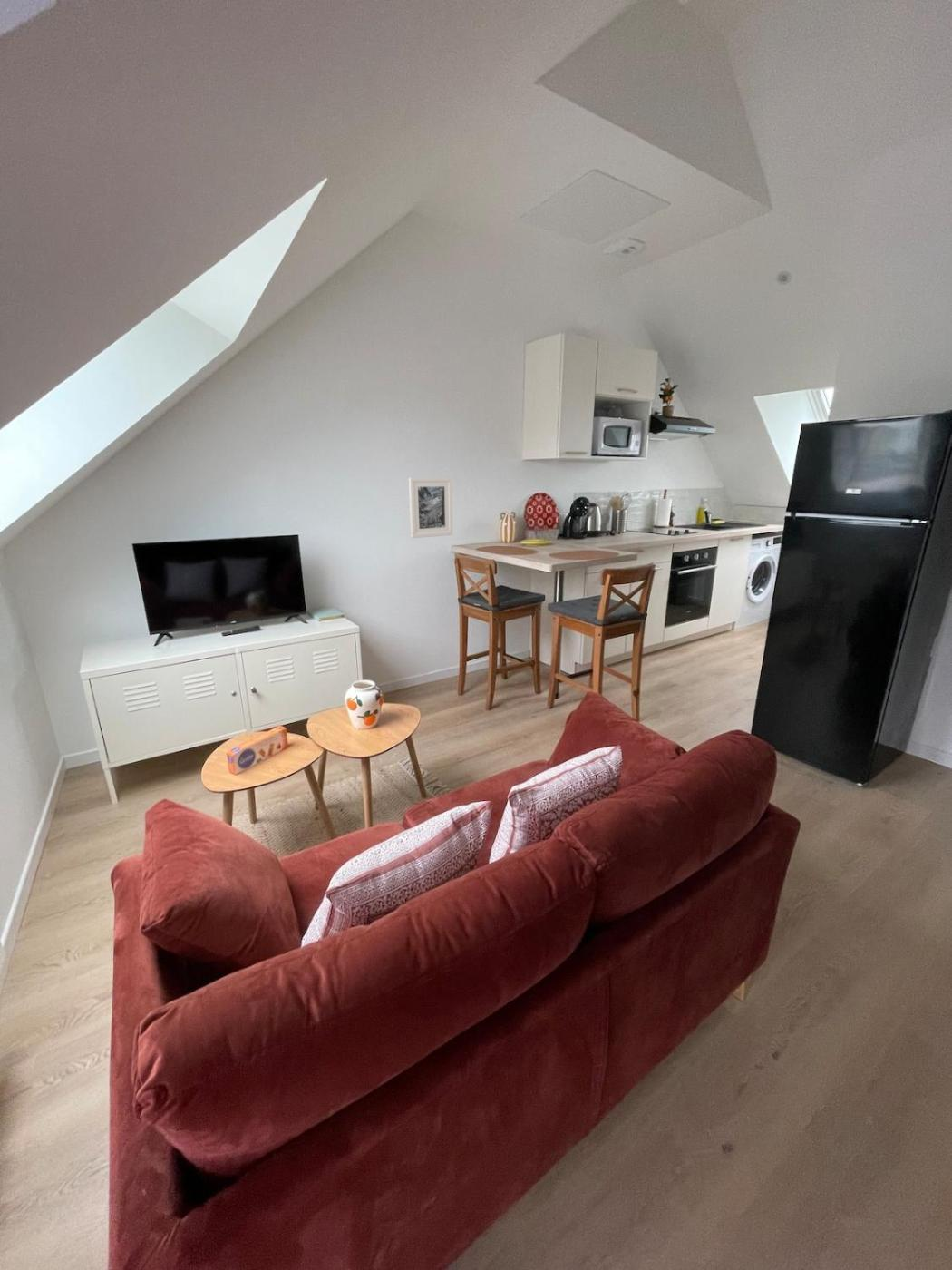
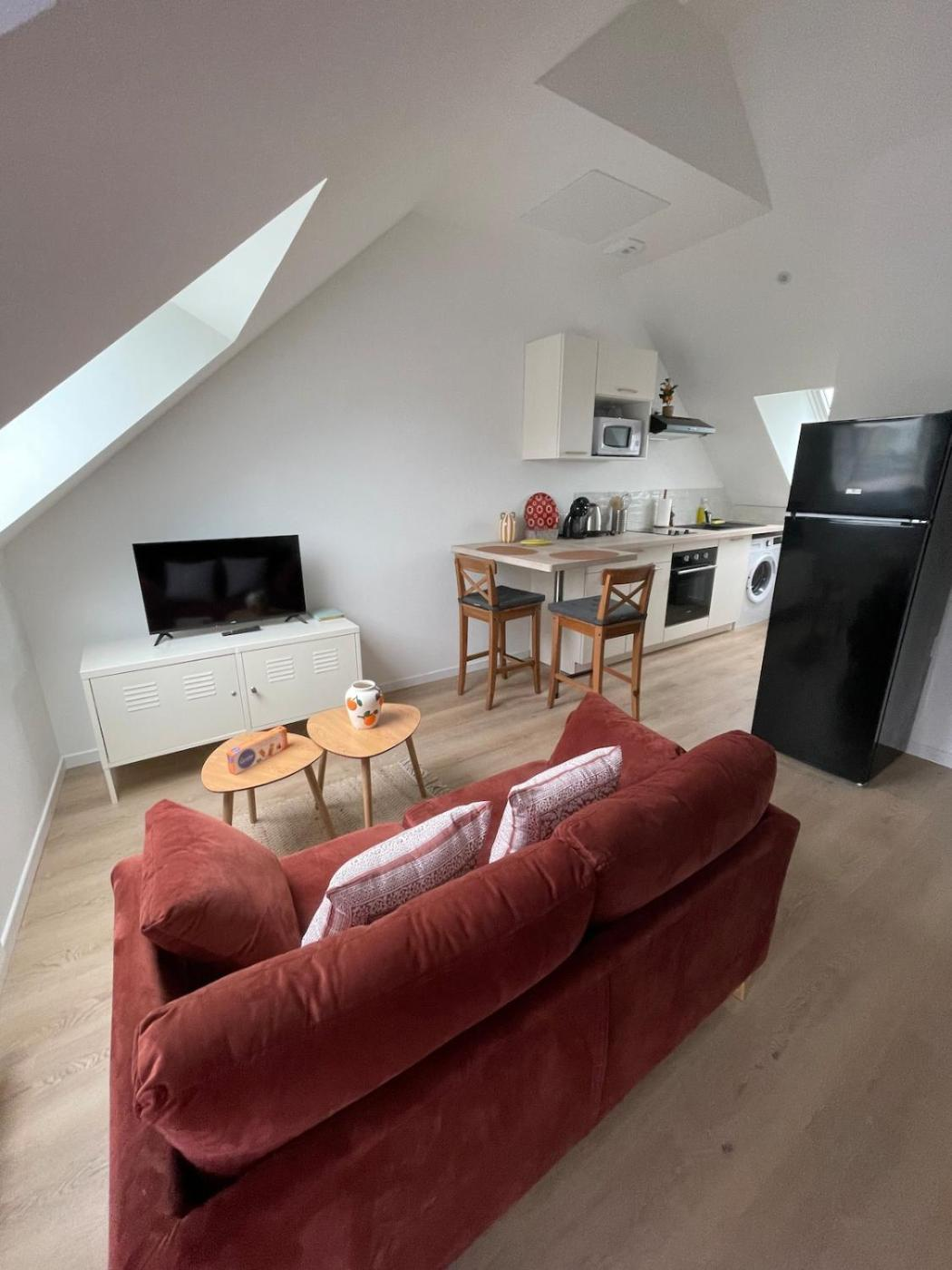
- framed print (431, 507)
